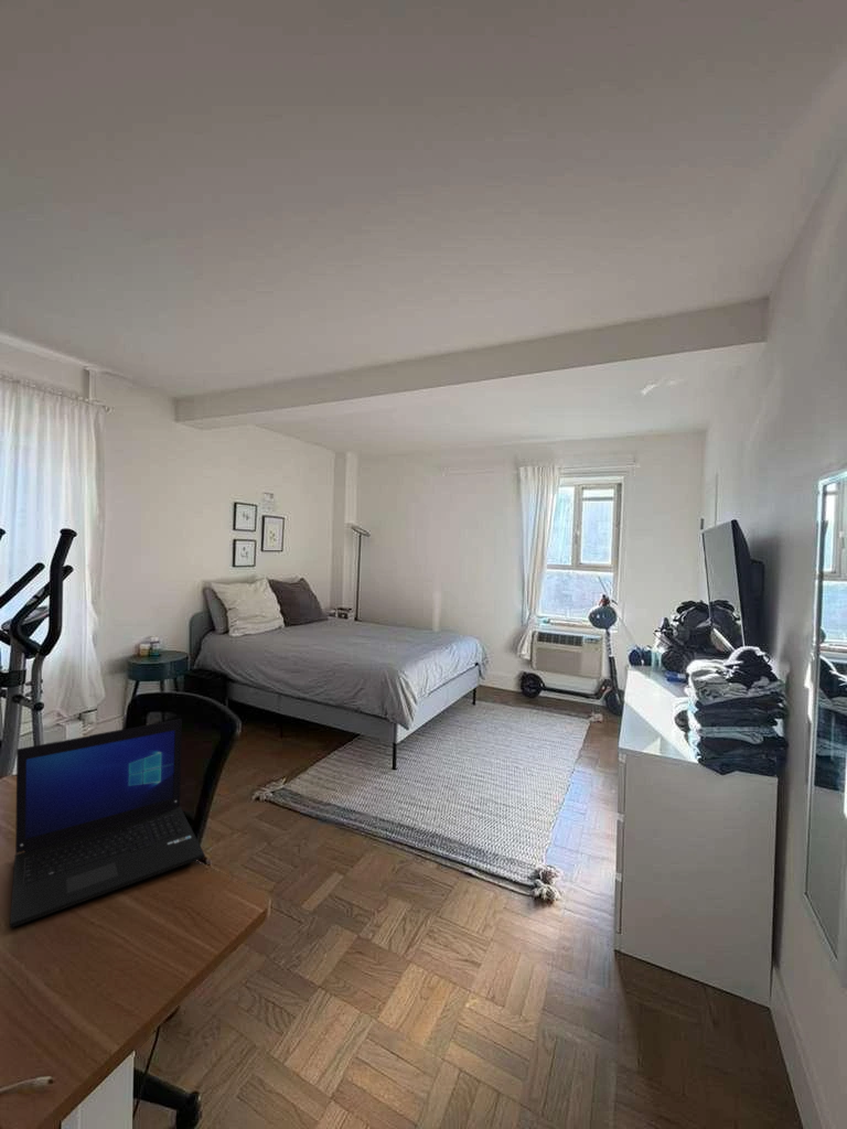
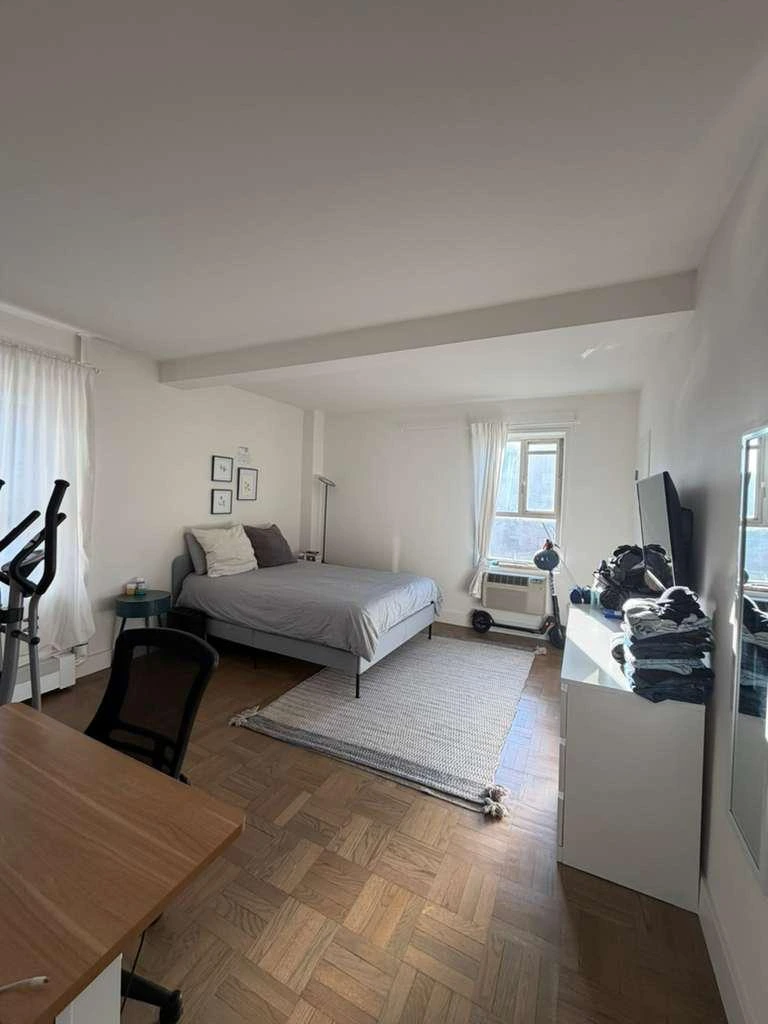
- laptop (111, 804)
